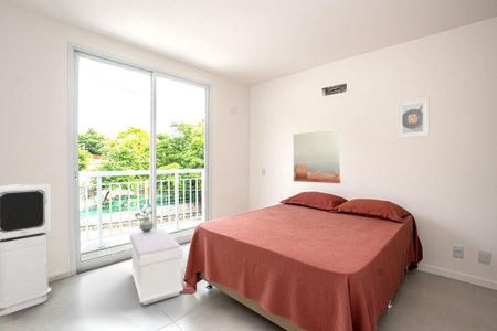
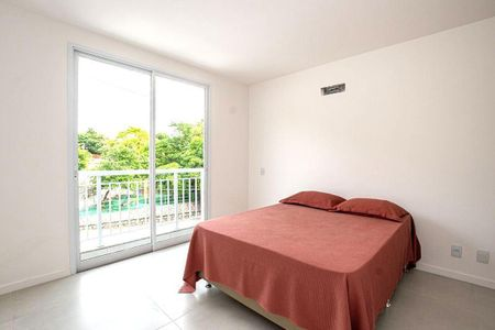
- wall art (315, 157)
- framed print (412, 118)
- potted plant (145, 217)
- bench (154, 260)
- air purifier (22, 243)
